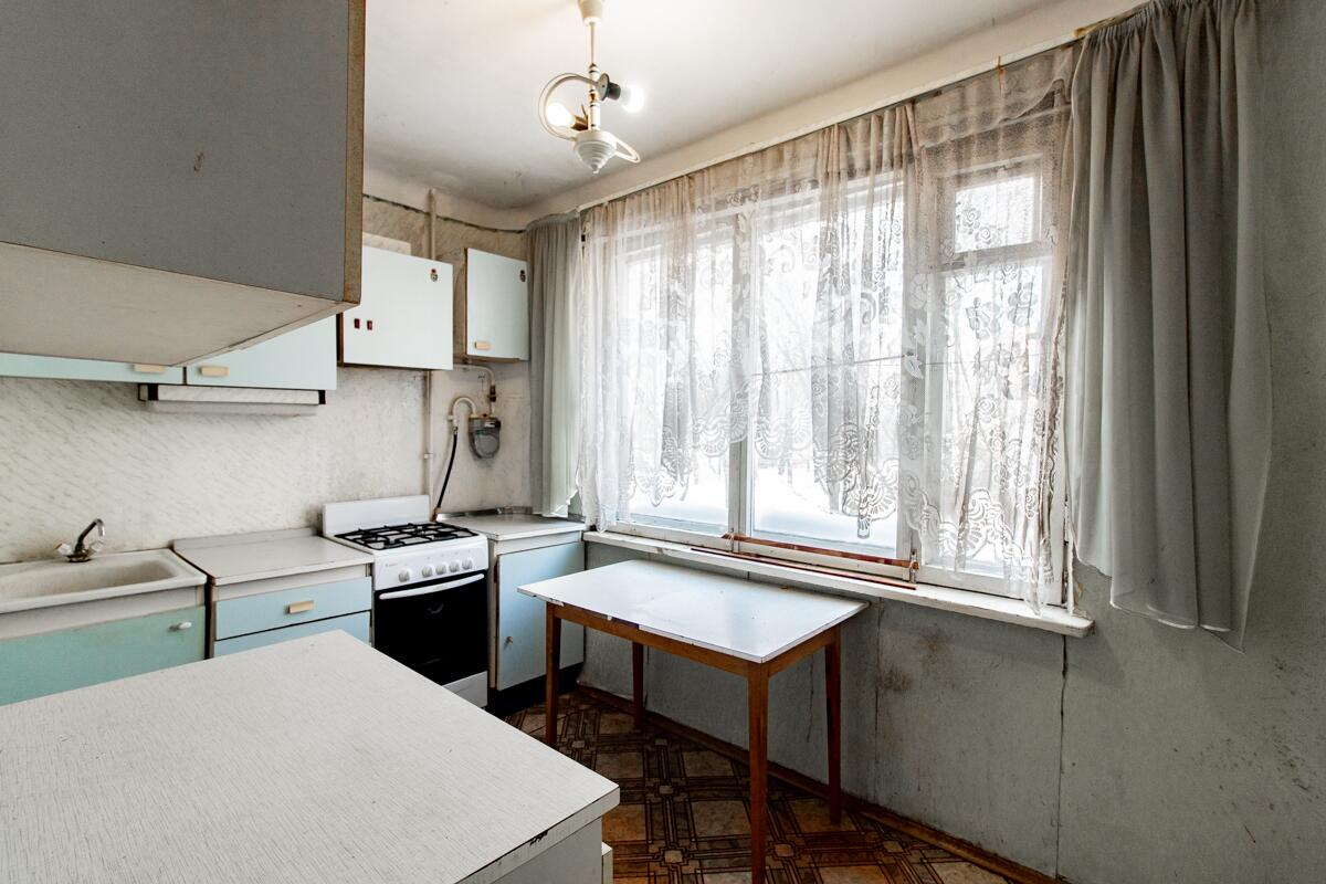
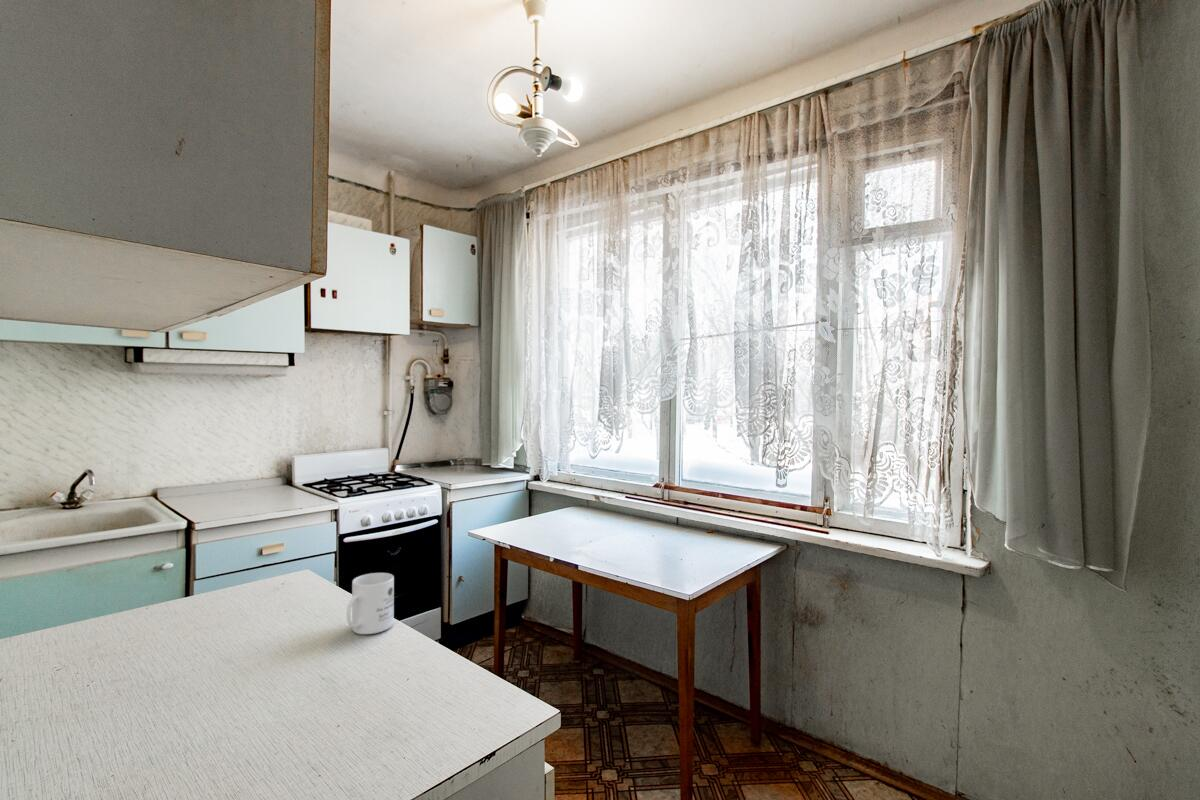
+ mug (367, 605)
